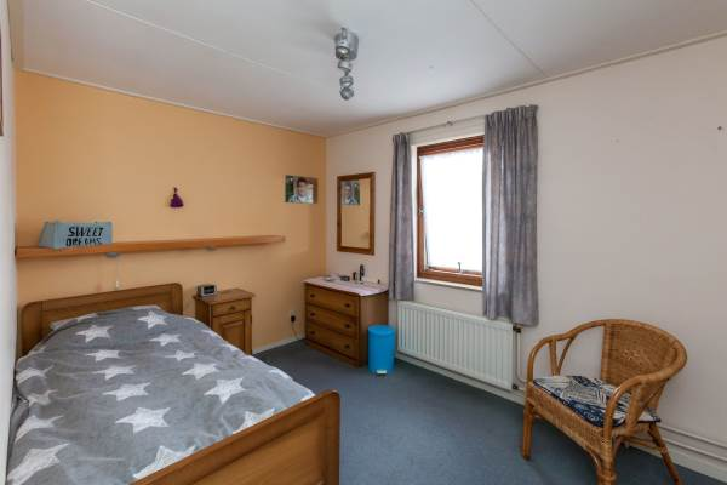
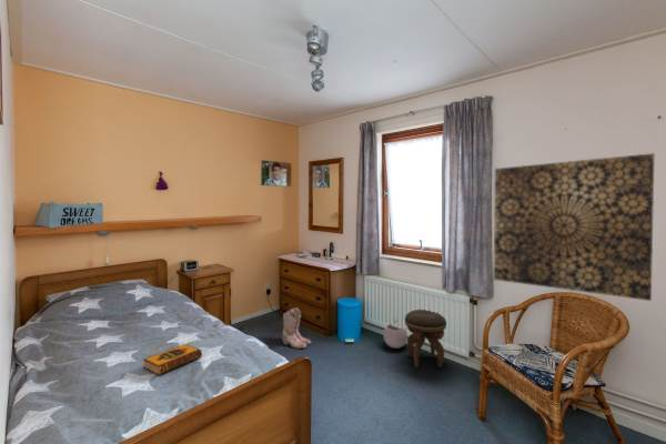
+ boots (296, 326)
+ plant pot (395, 332)
+ wall art (562, 225)
+ footstool (424, 336)
+ hardback book (173, 359)
